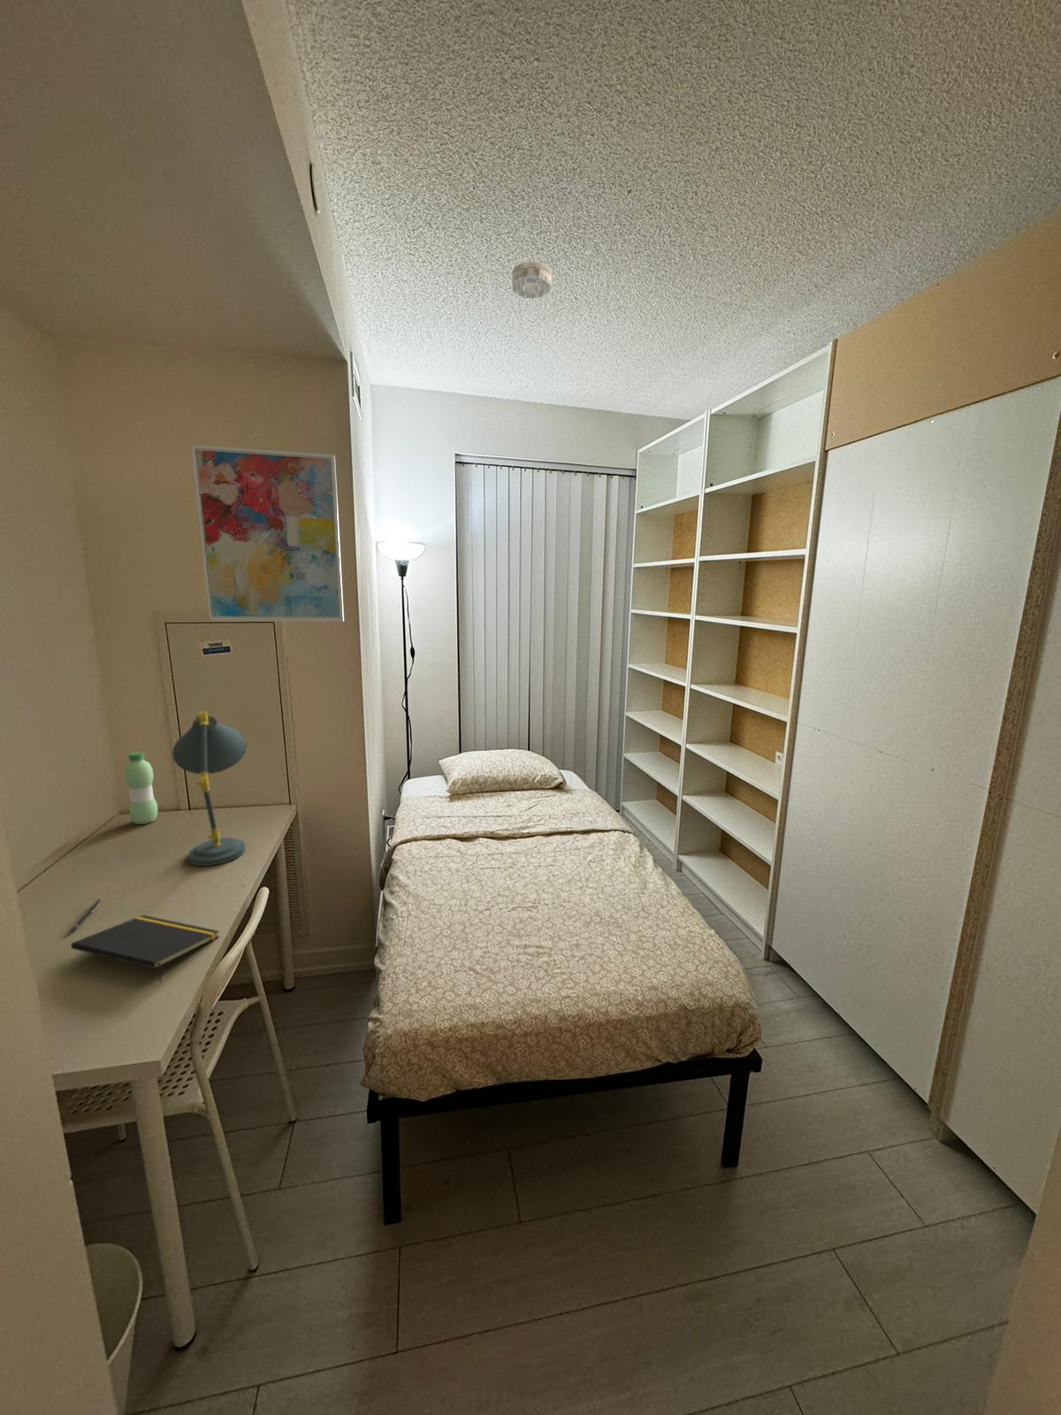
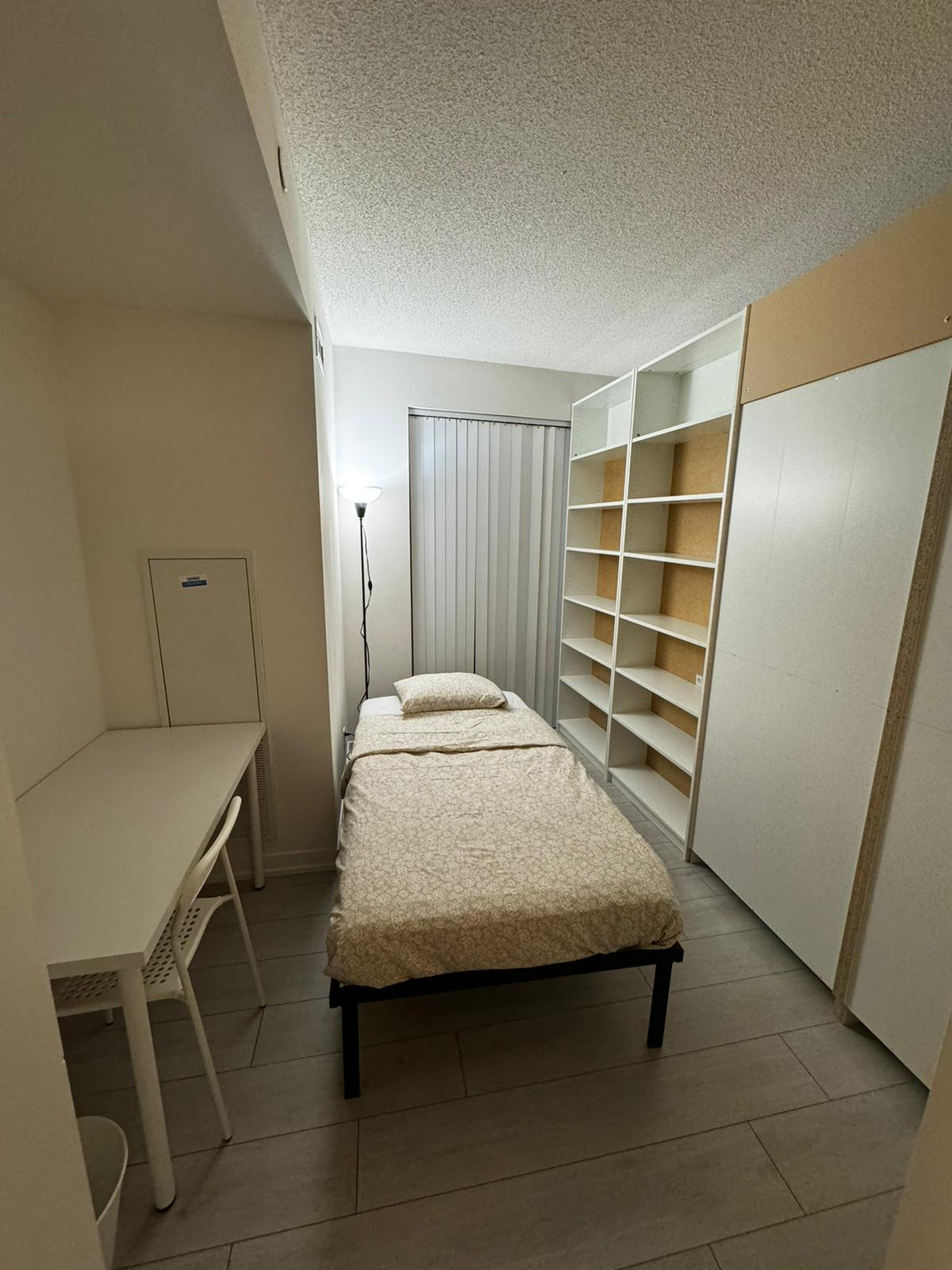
- notepad (147, 939)
- wall art (272, 538)
- pen (85, 916)
- smoke detector (532, 279)
- desk lamp (207, 782)
- water bottle (140, 787)
